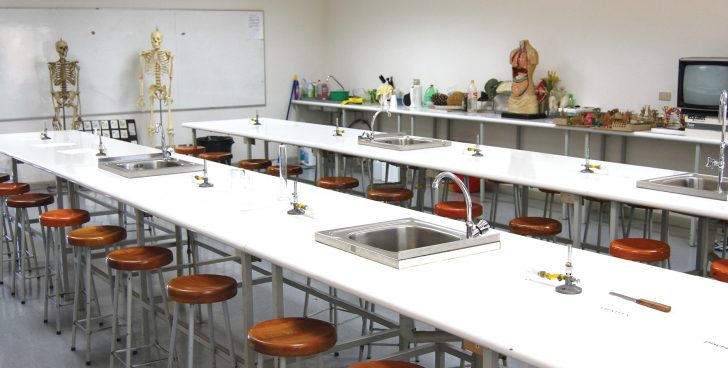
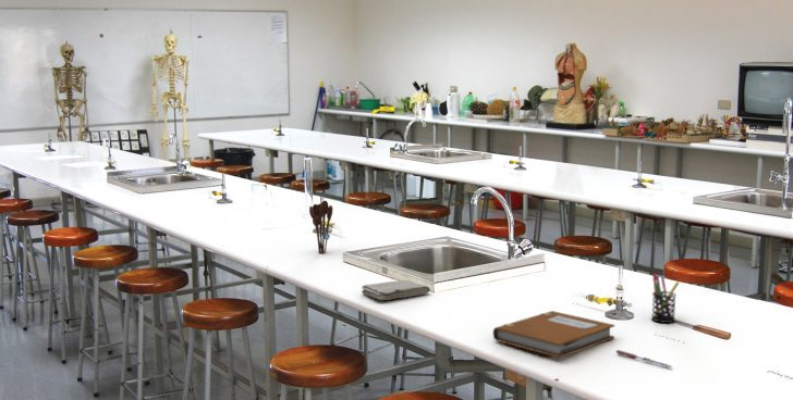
+ utensil holder (320, 226)
+ washcloth (394, 288)
+ notebook (554, 332)
+ pen (643, 358)
+ pen holder (661, 297)
